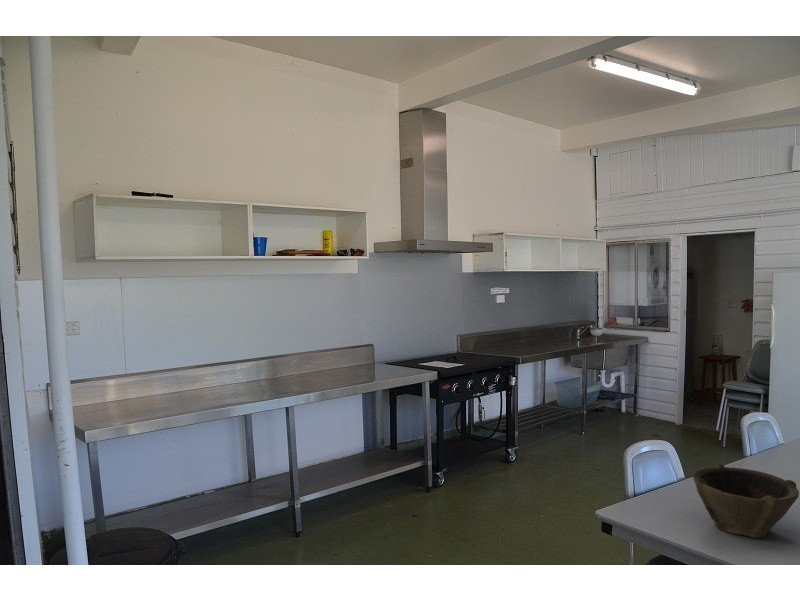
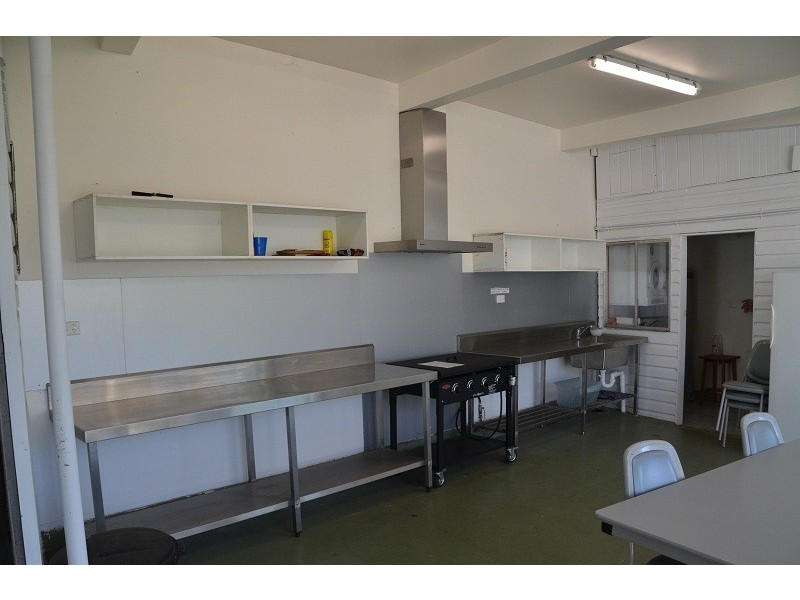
- bowl (744, 502)
